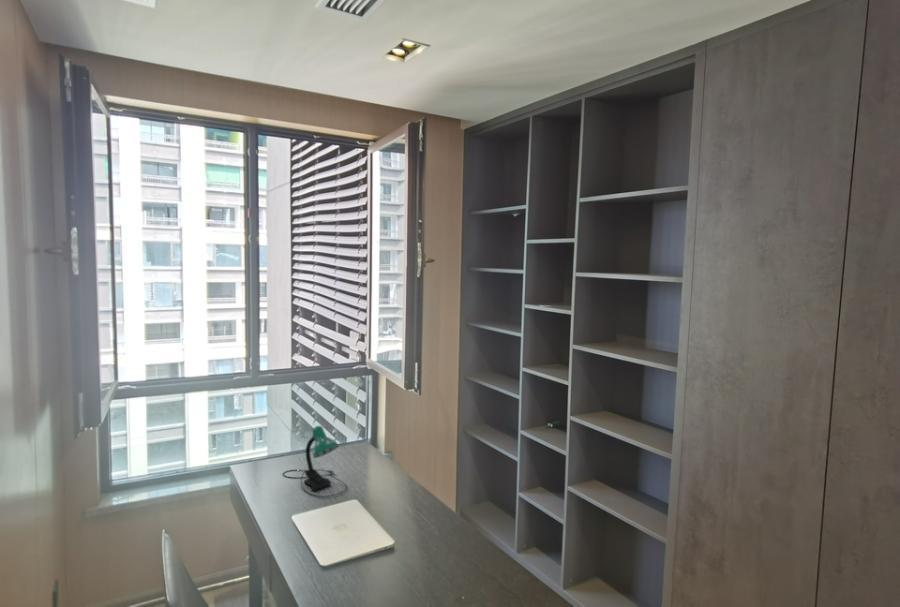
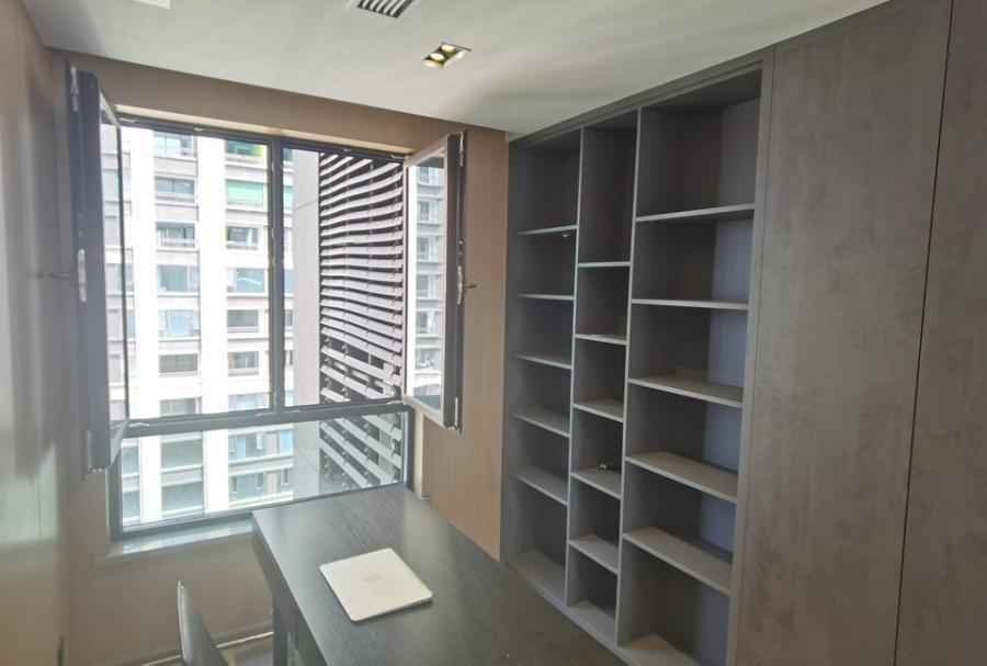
- desk lamp (317, 451)
